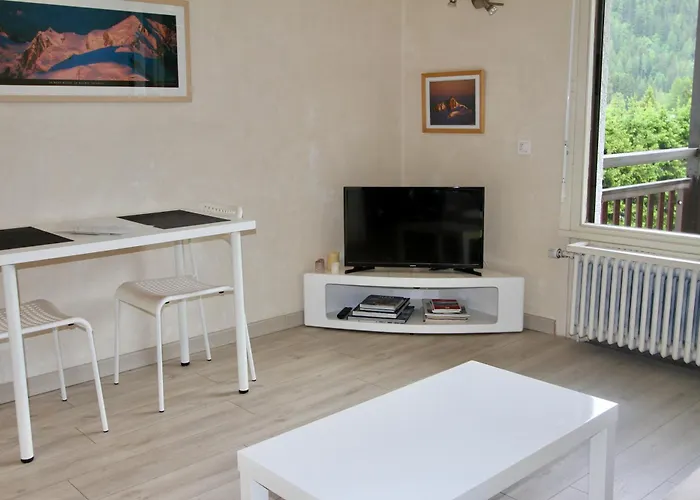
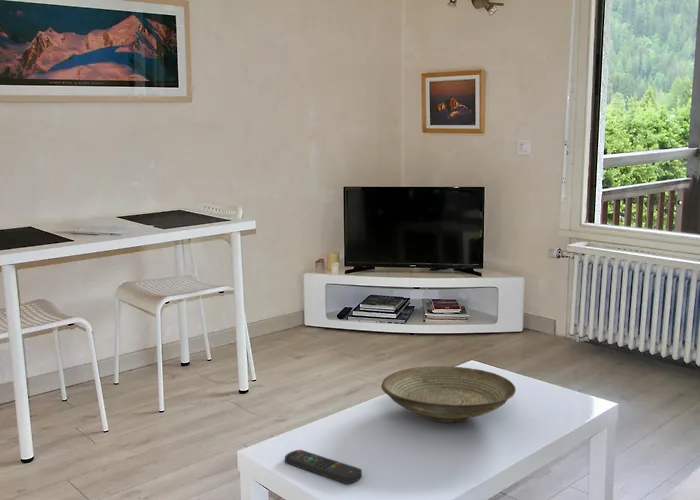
+ decorative bowl (447, 399)
+ remote control (322, 465)
